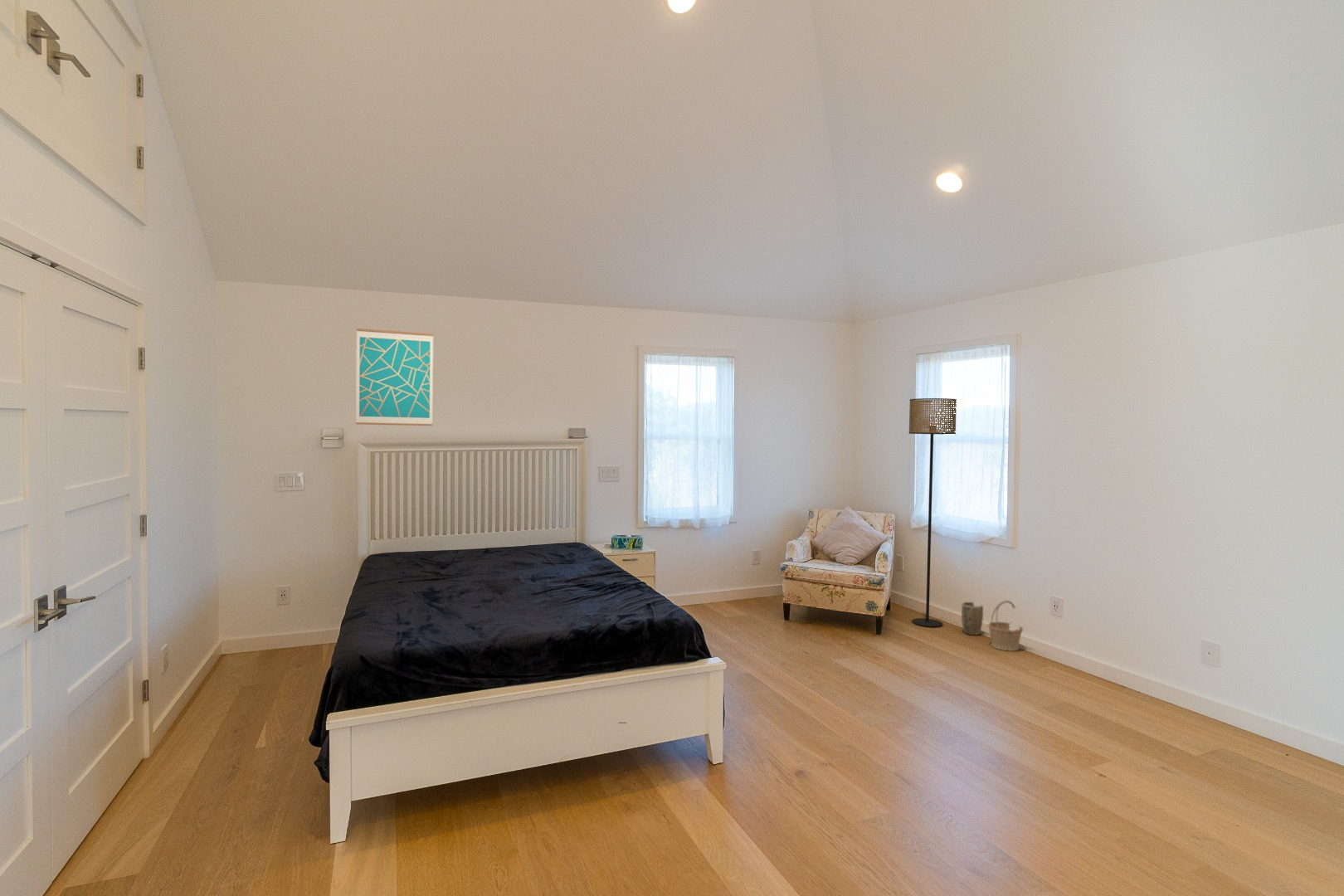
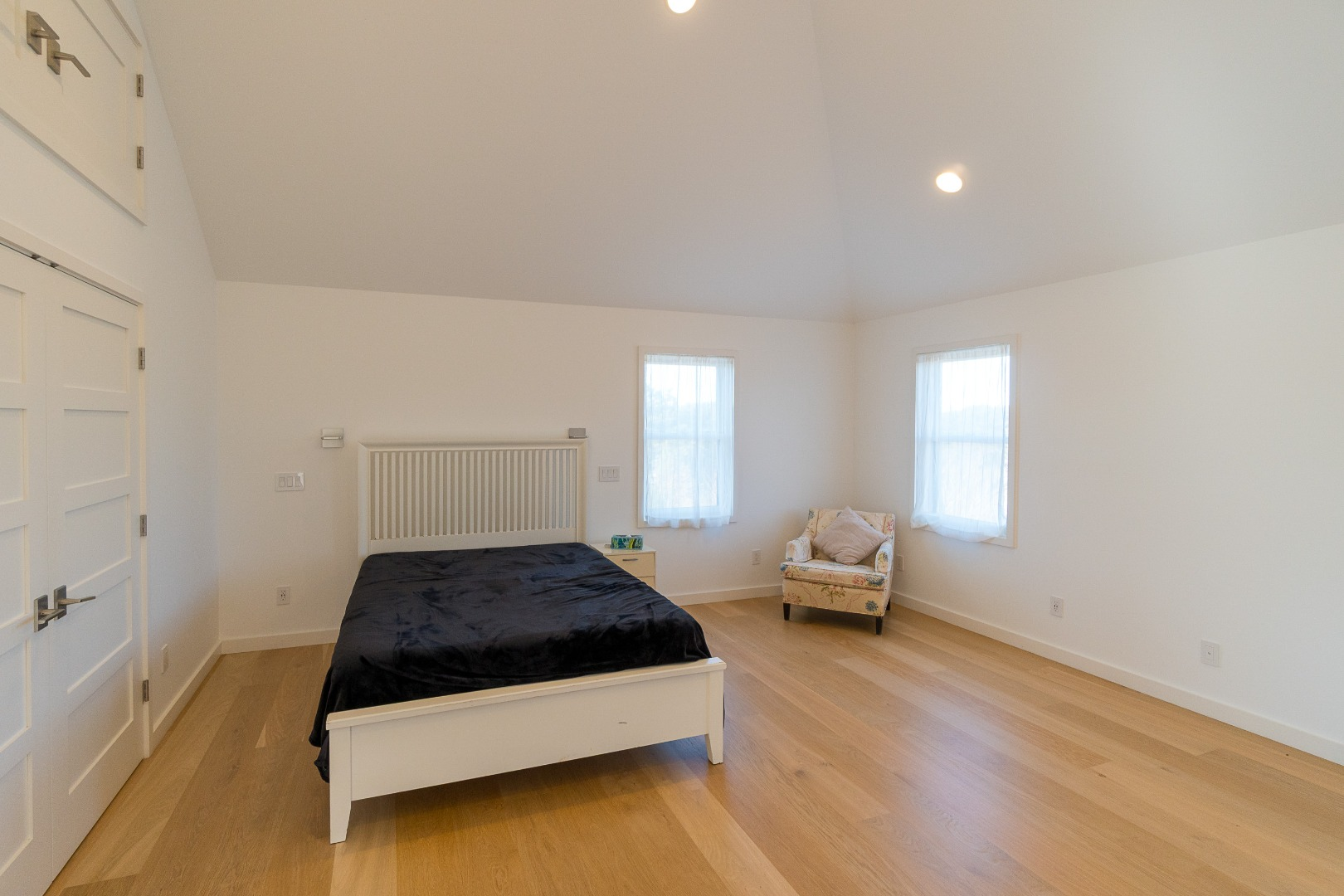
- floor lamp (930, 511)
- wall art (395, 377)
- basket (1005, 623)
- plant pot (971, 618)
